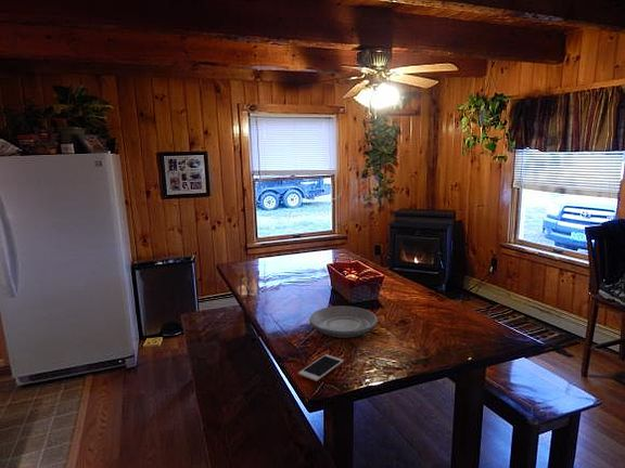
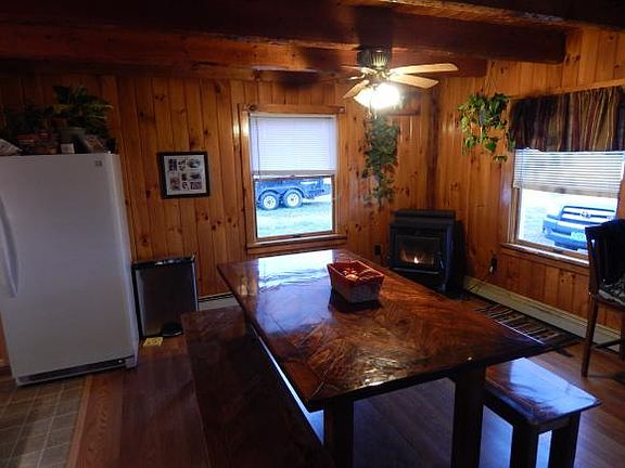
- cell phone (321, 366)
- plate (343, 323)
